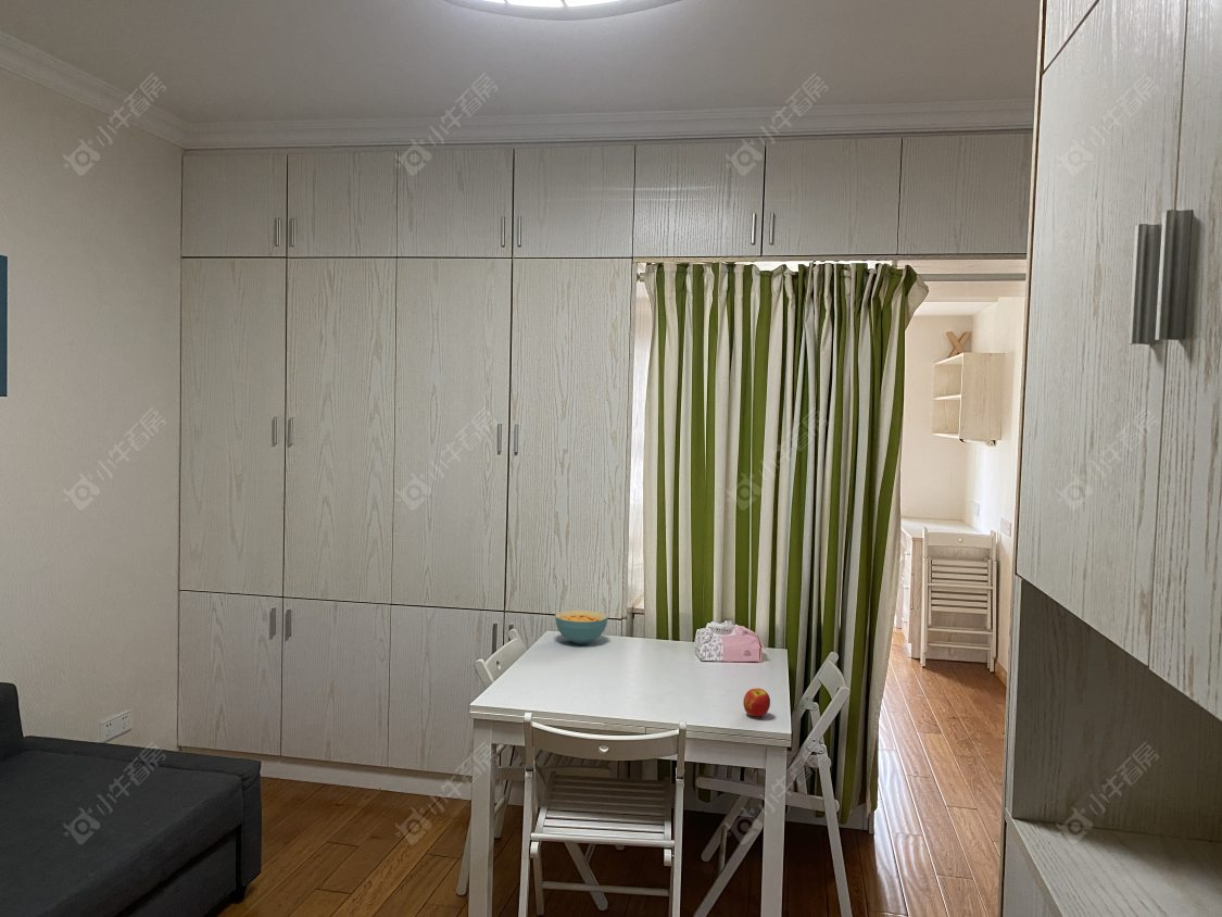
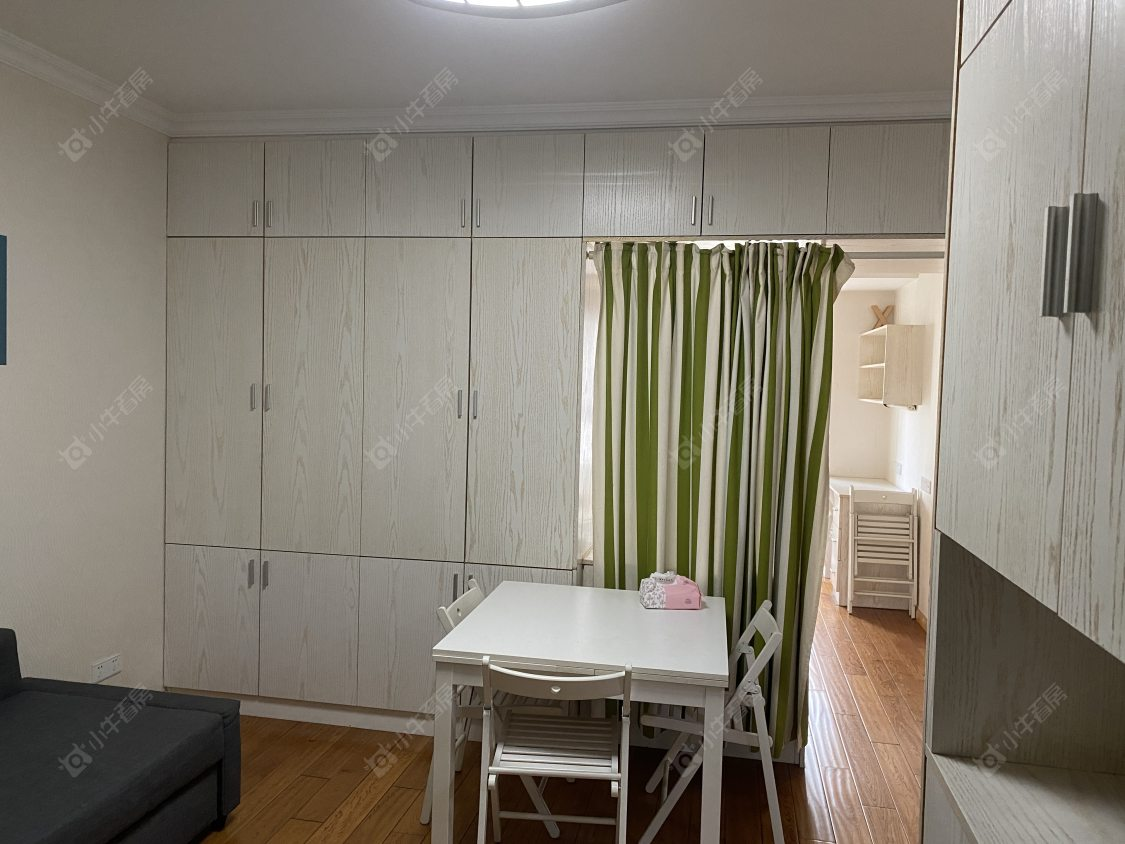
- fruit (756, 702)
- cereal bowl (580, 628)
